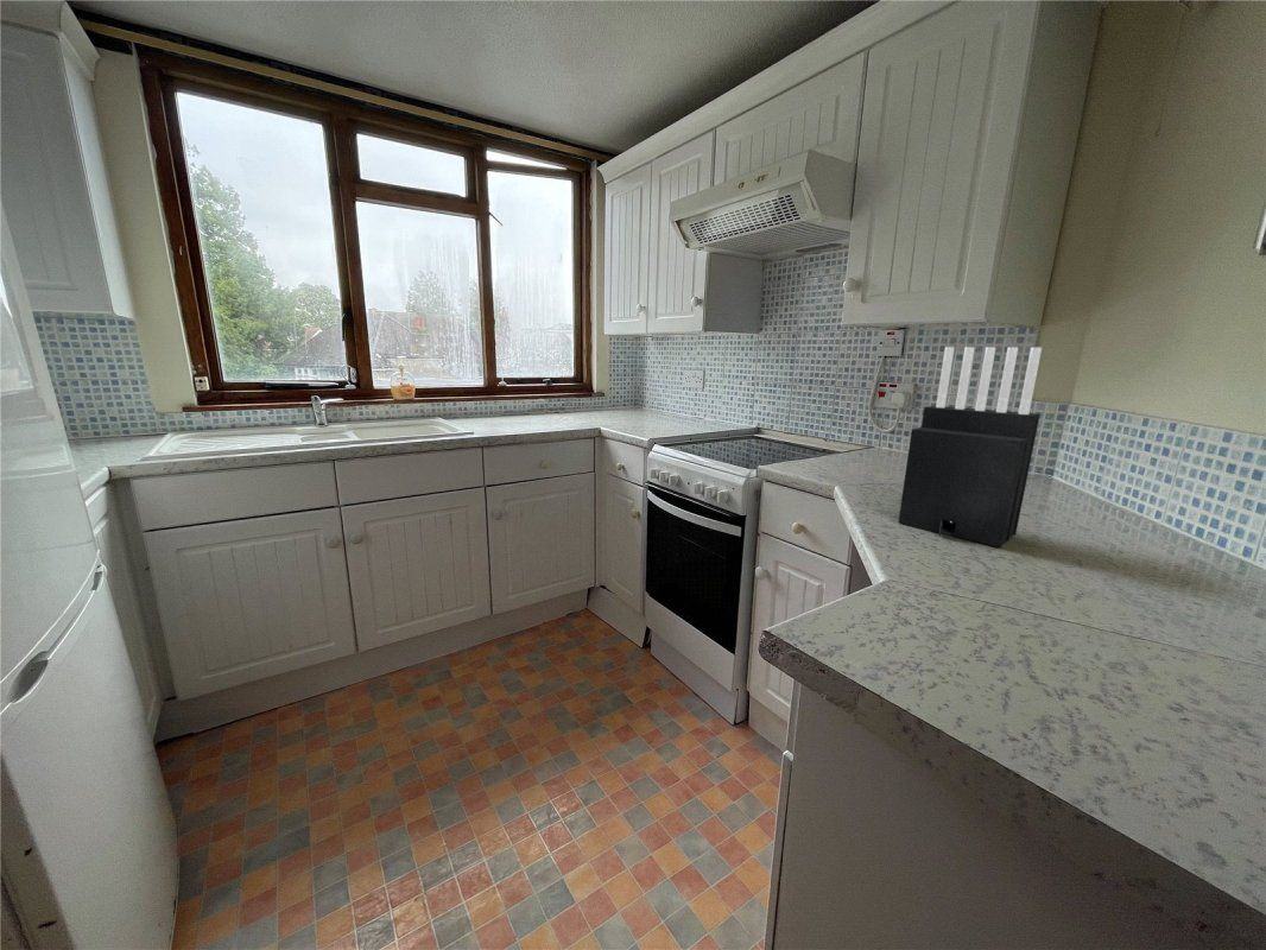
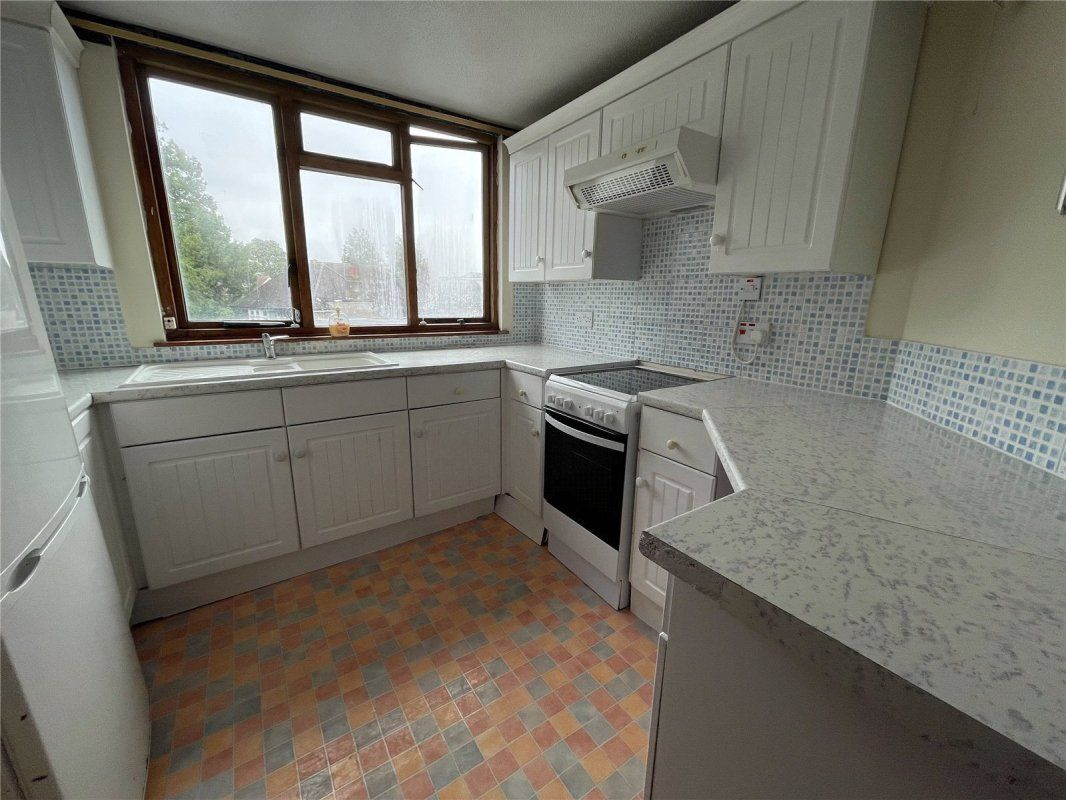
- knife block (968, 442)
